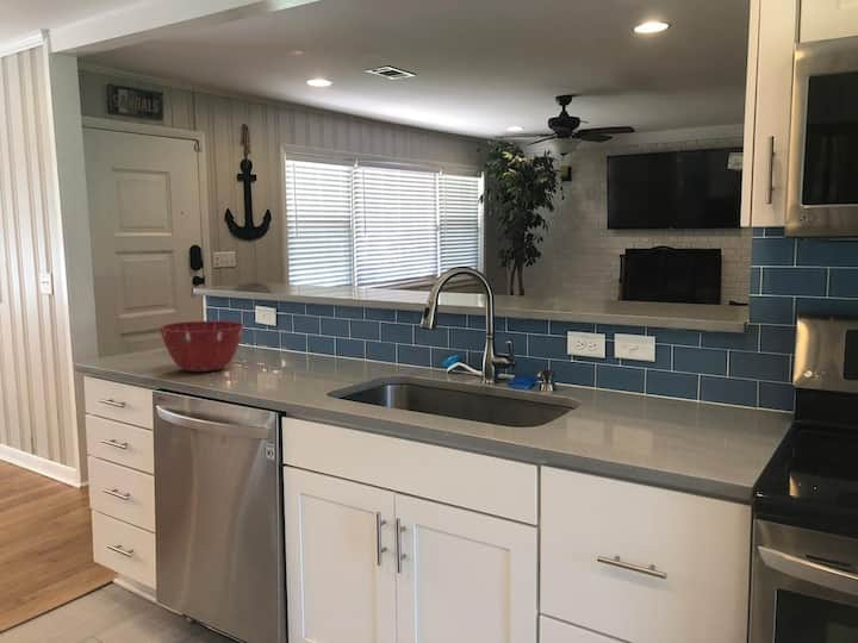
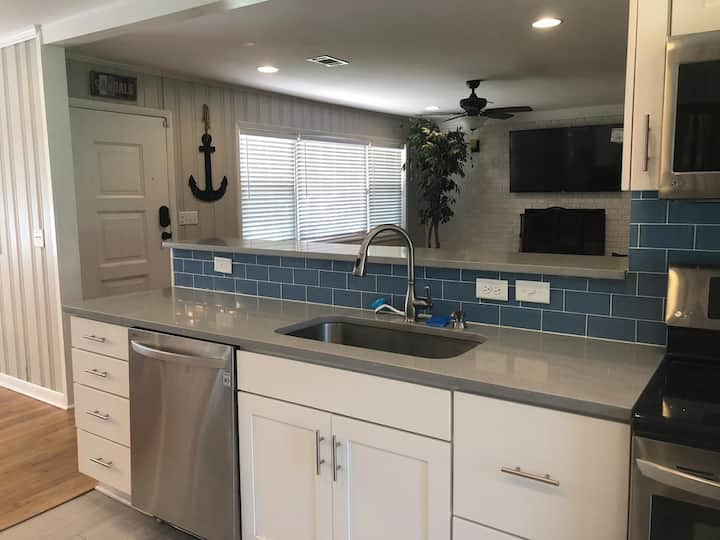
- mixing bowl (203, 347)
